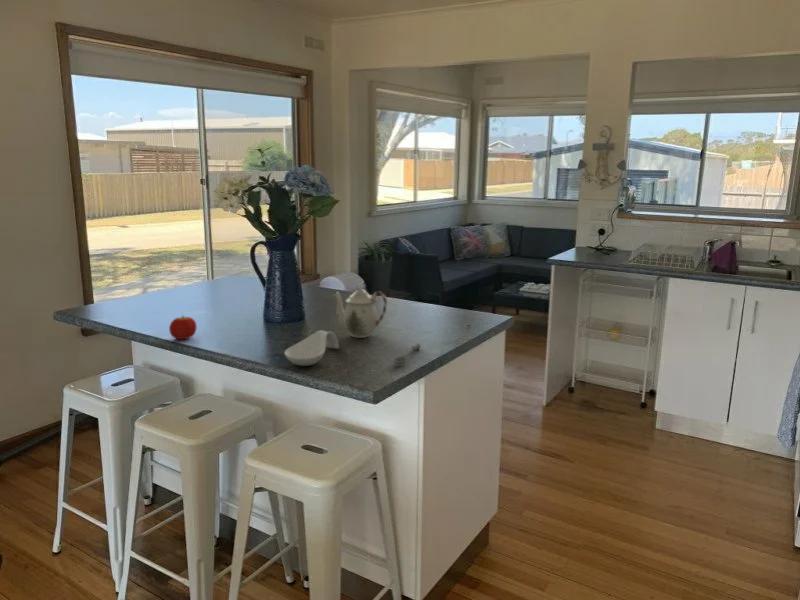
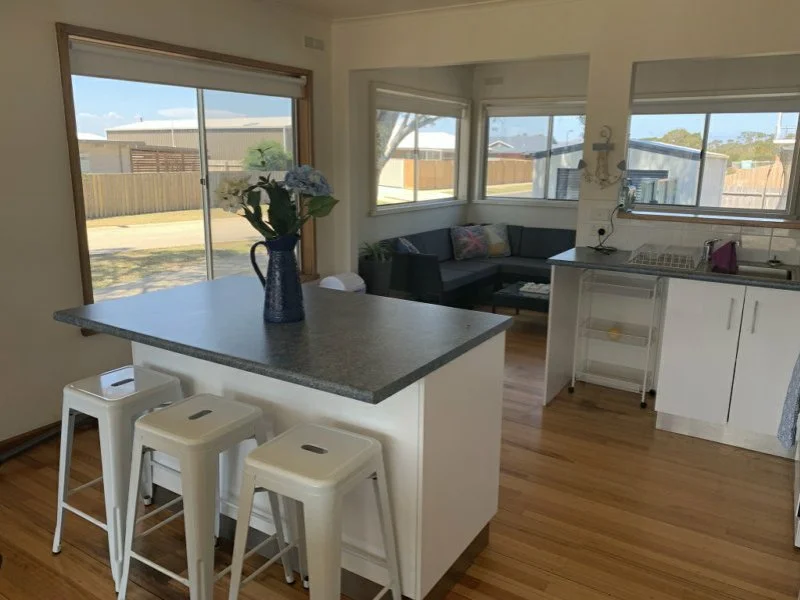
- soupspoon (407, 353)
- teapot (359, 310)
- fruit (183, 326)
- spoon rest (314, 346)
